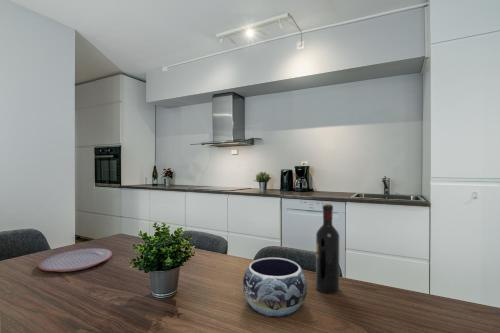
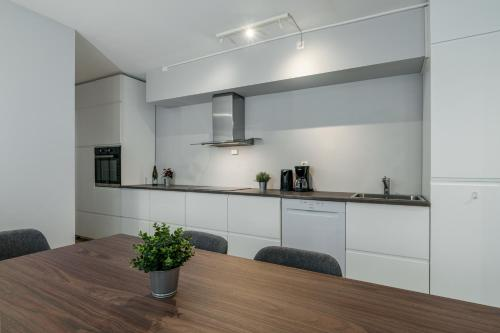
- plate (77, 260)
- wine bottle (327, 246)
- decorative bowl (274, 284)
